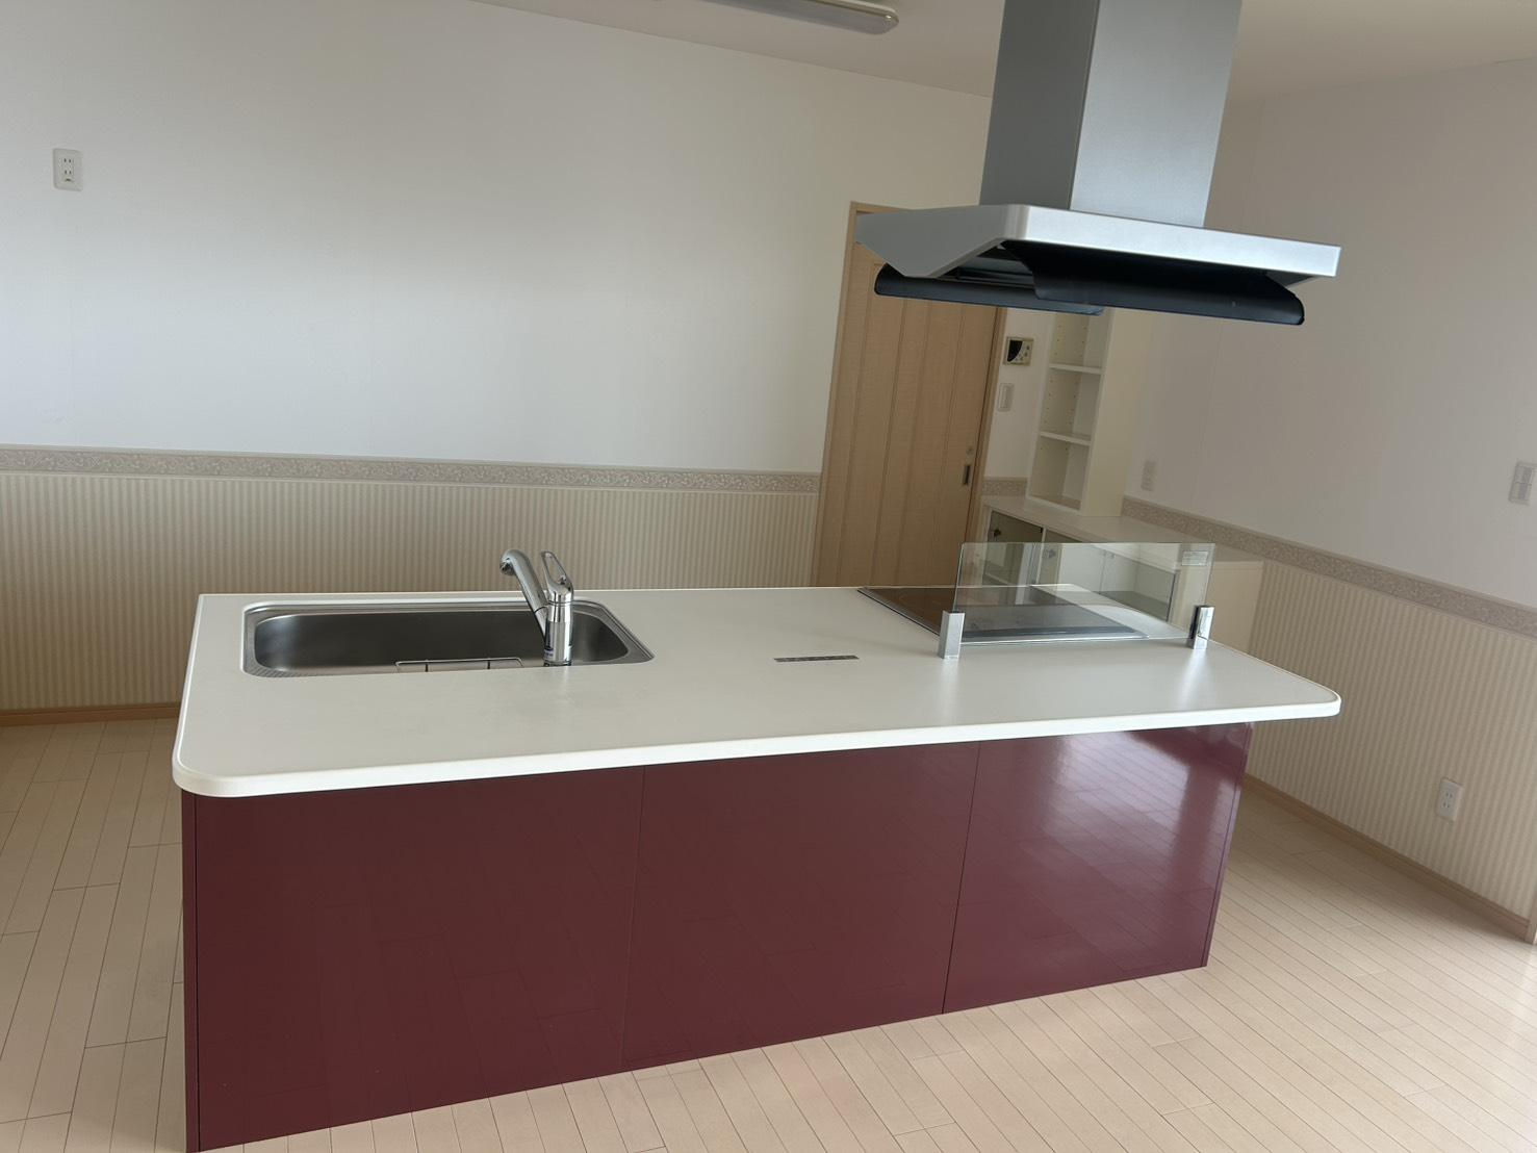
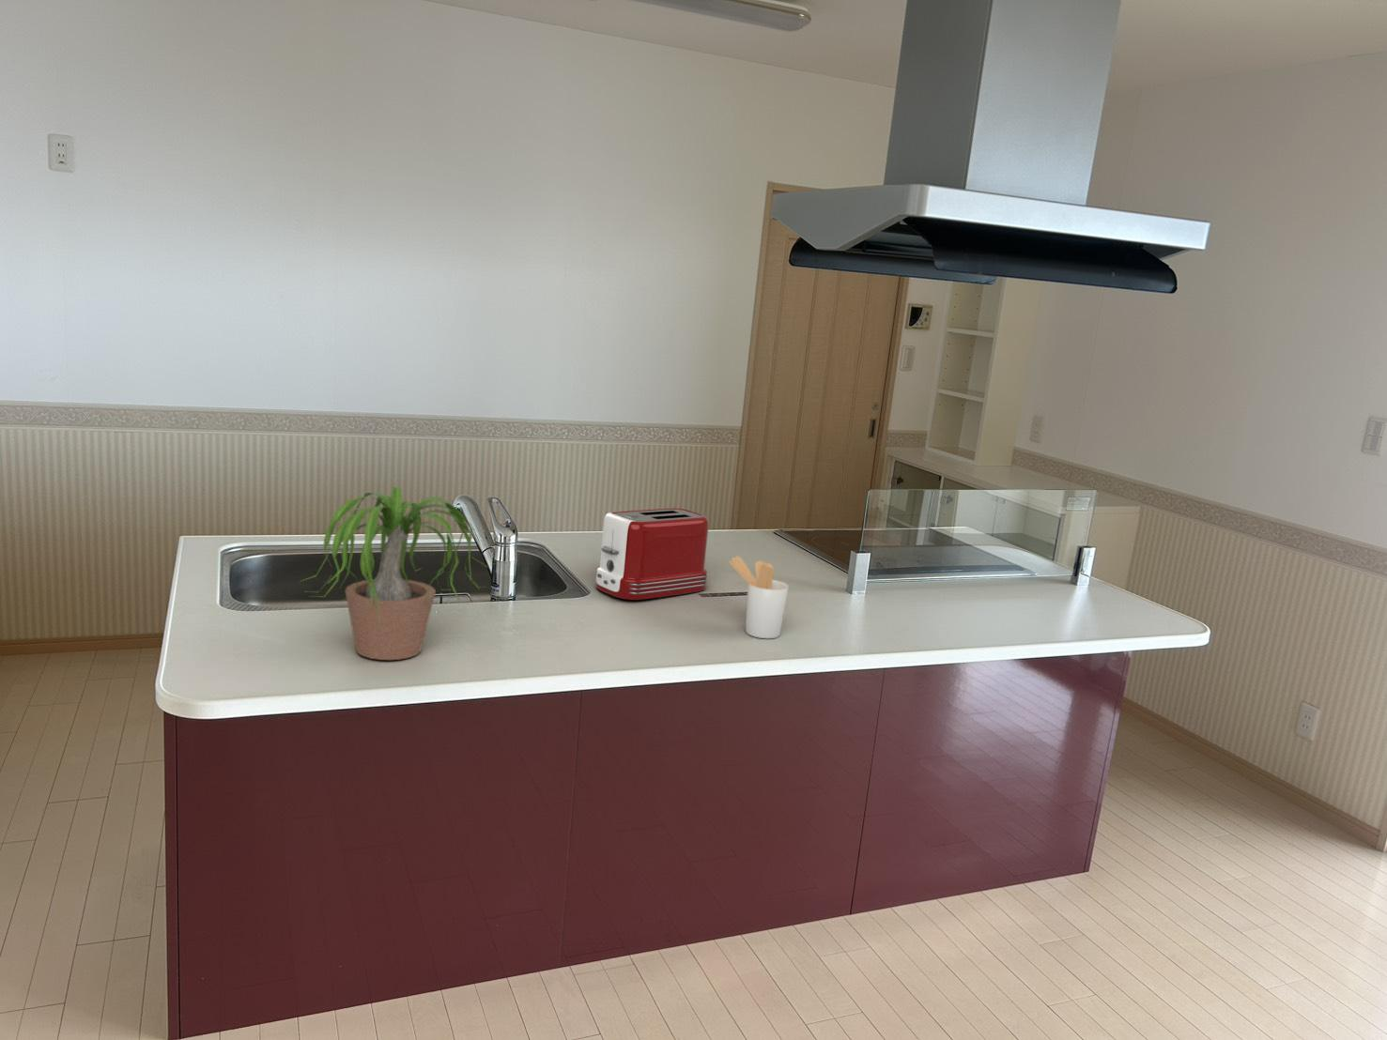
+ toaster (655, 551)
+ potted plant (402, 569)
+ utensil holder (756, 595)
